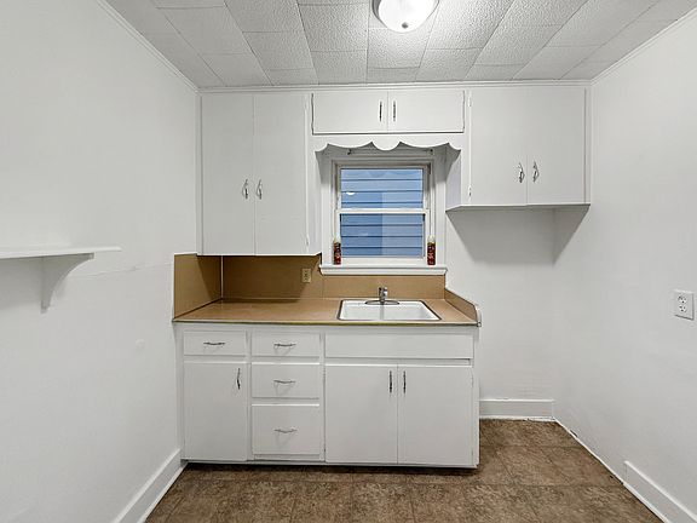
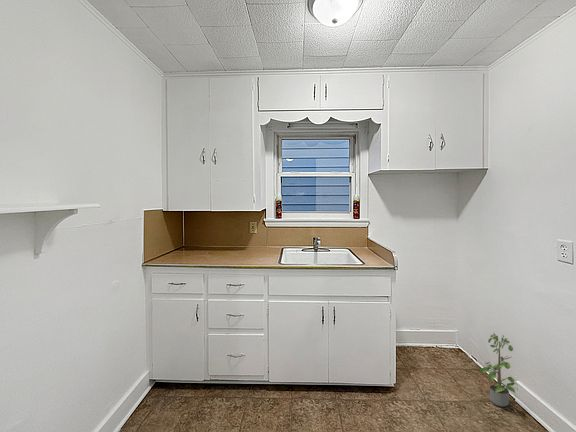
+ potted plant (500, 371)
